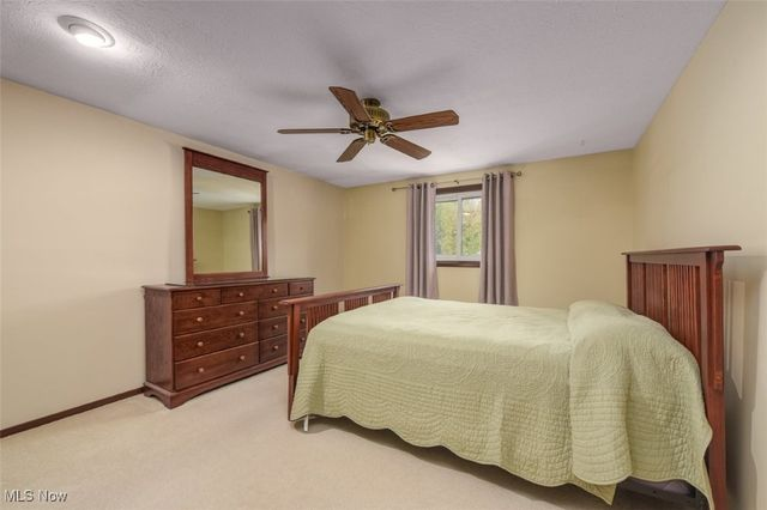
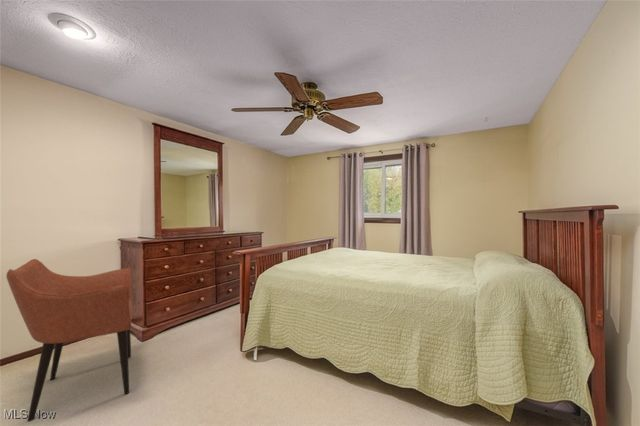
+ armchair (78, 323)
